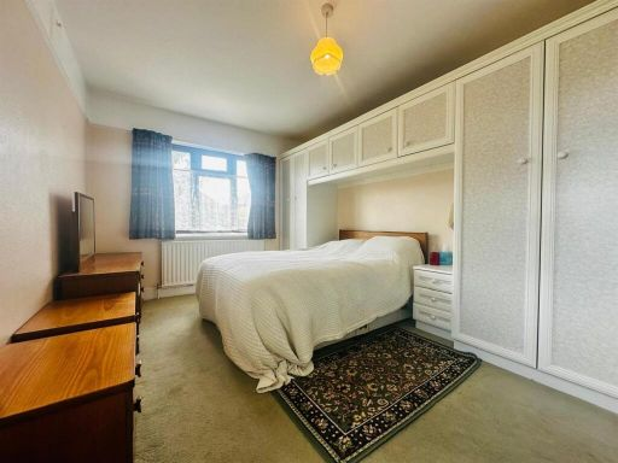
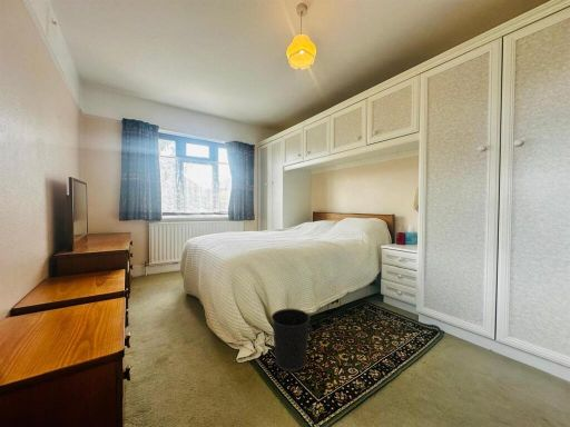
+ wastebasket (291, 338)
